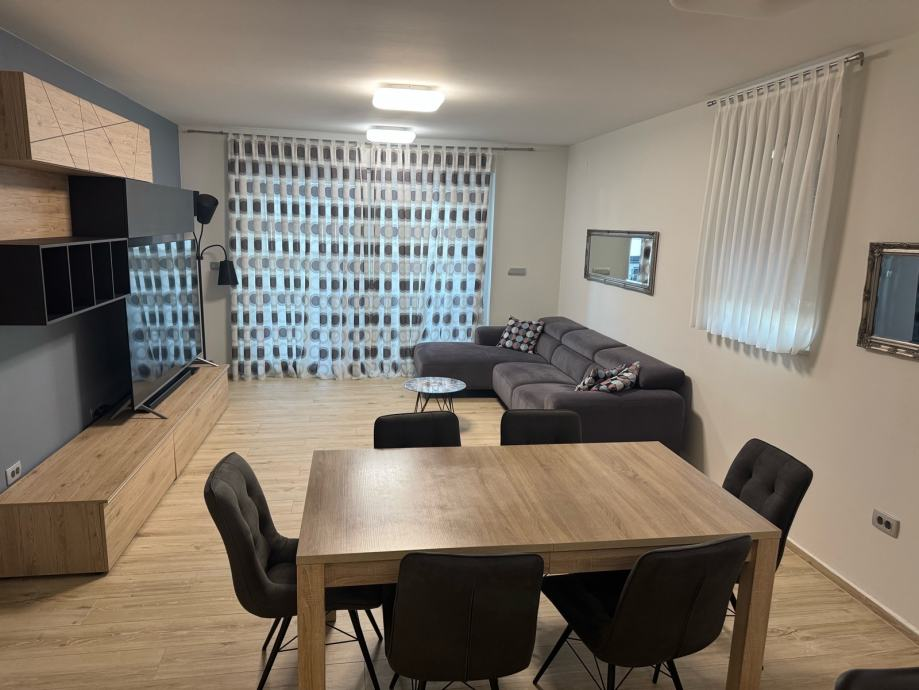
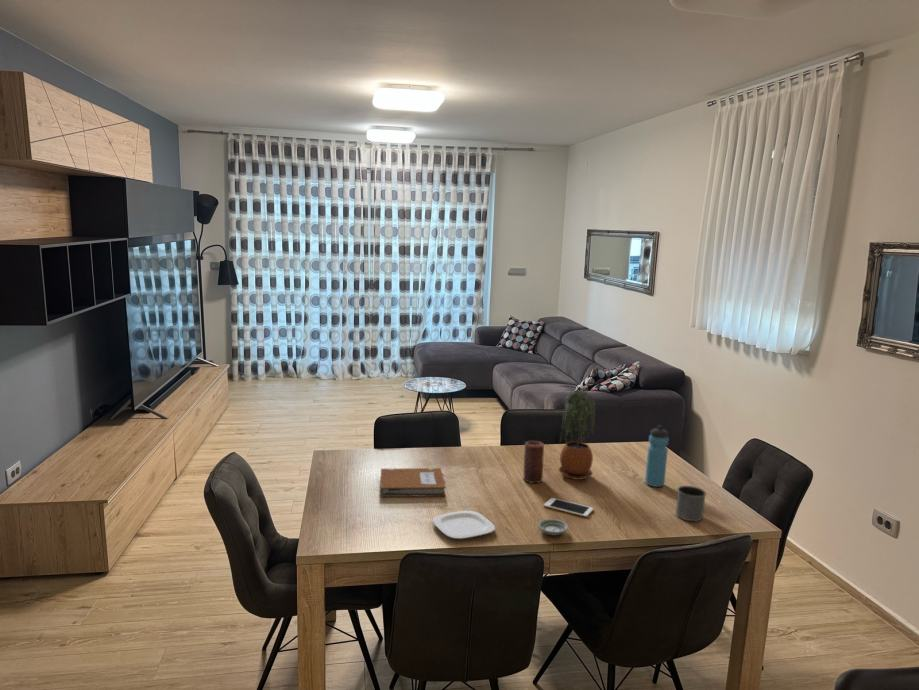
+ potted plant (573, 433)
+ mug (688, 502)
+ saucer (552, 528)
+ cell phone (568, 507)
+ candle (533, 461)
+ plate (463, 525)
+ notebook (413, 481)
+ water bottle (657, 455)
